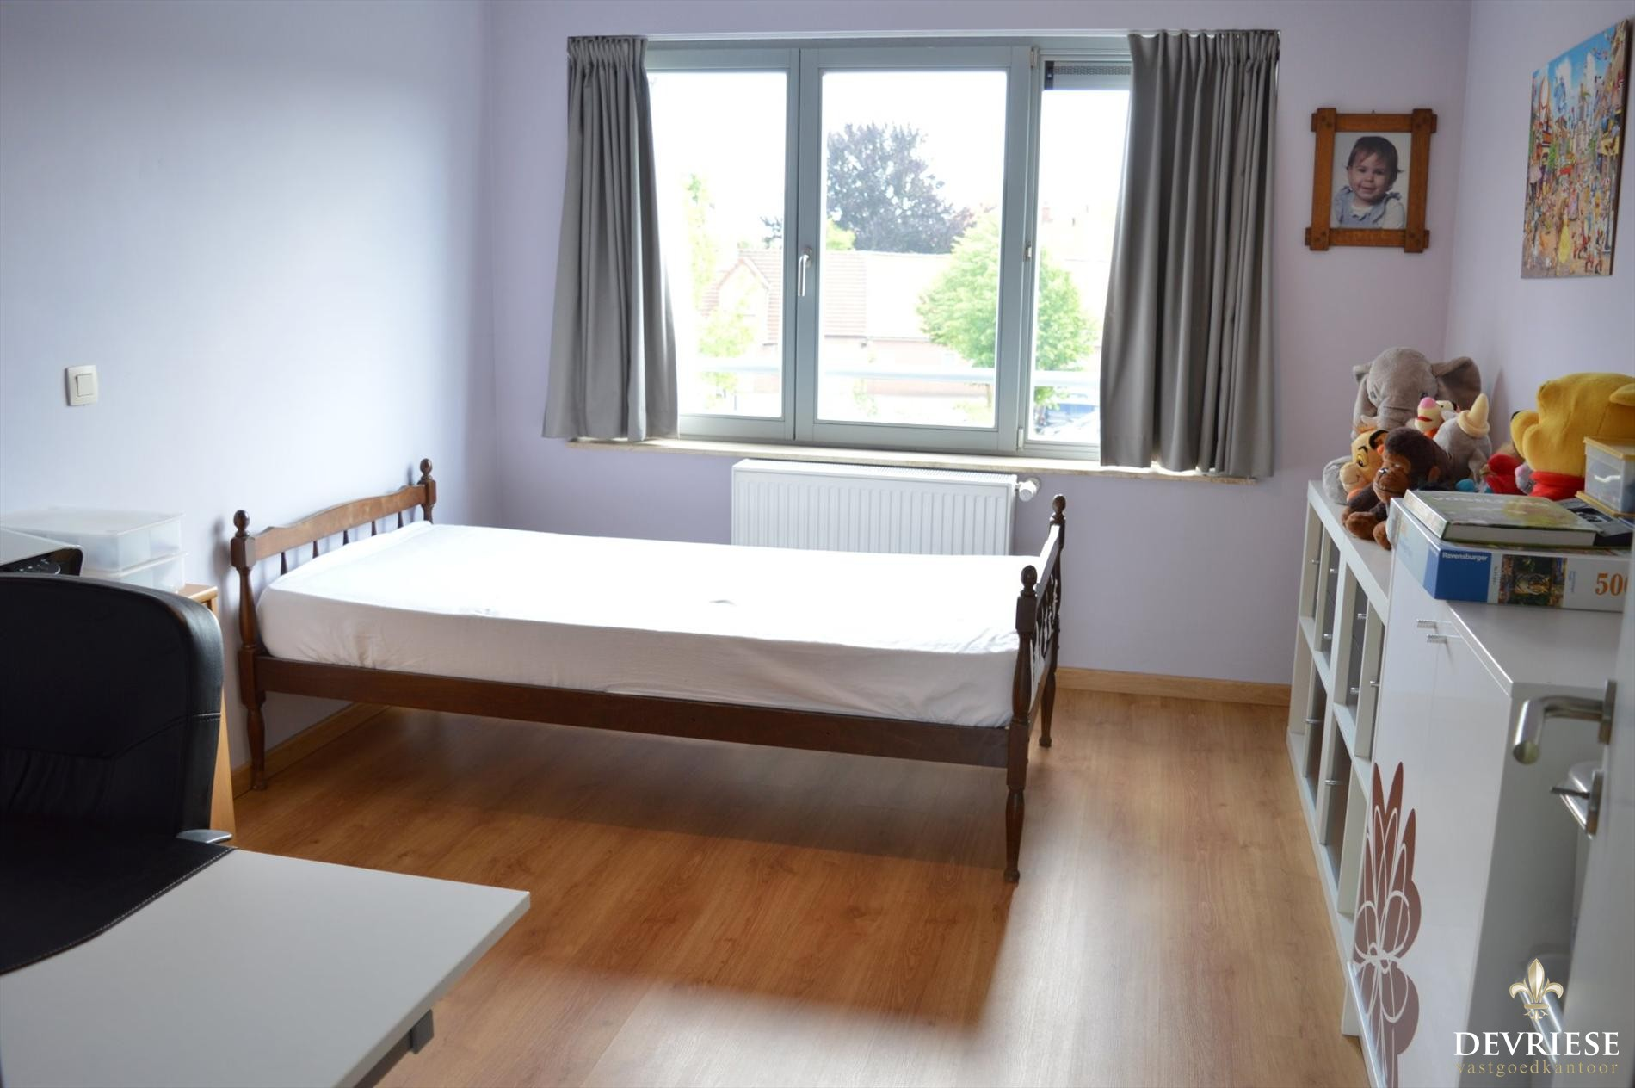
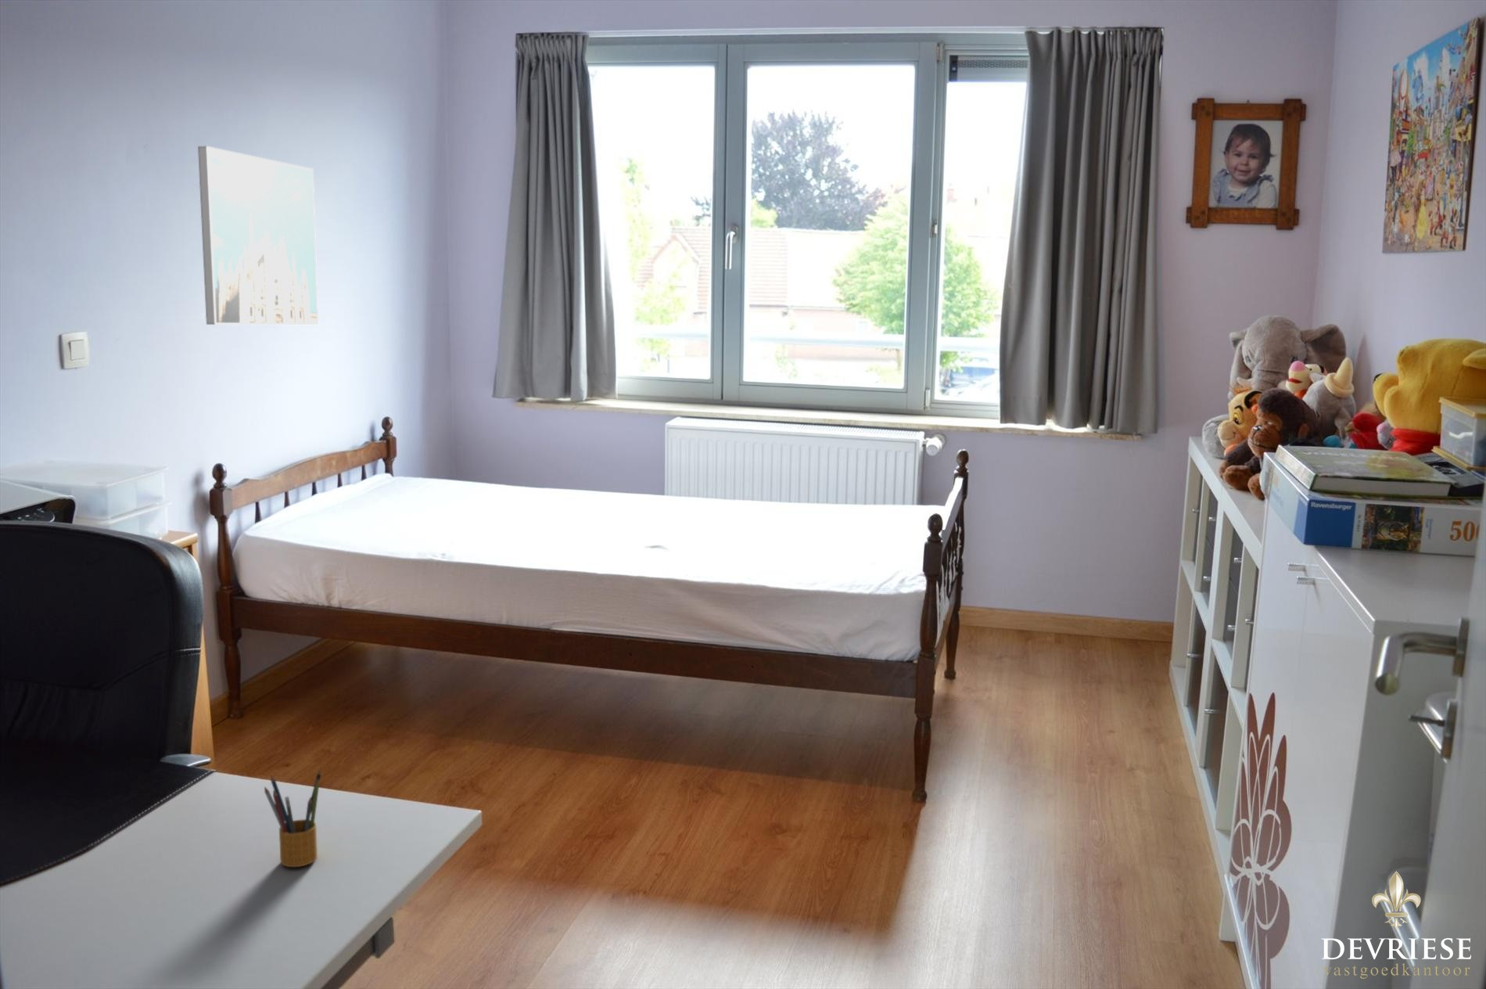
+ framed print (261, 242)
+ pencil box (298, 820)
